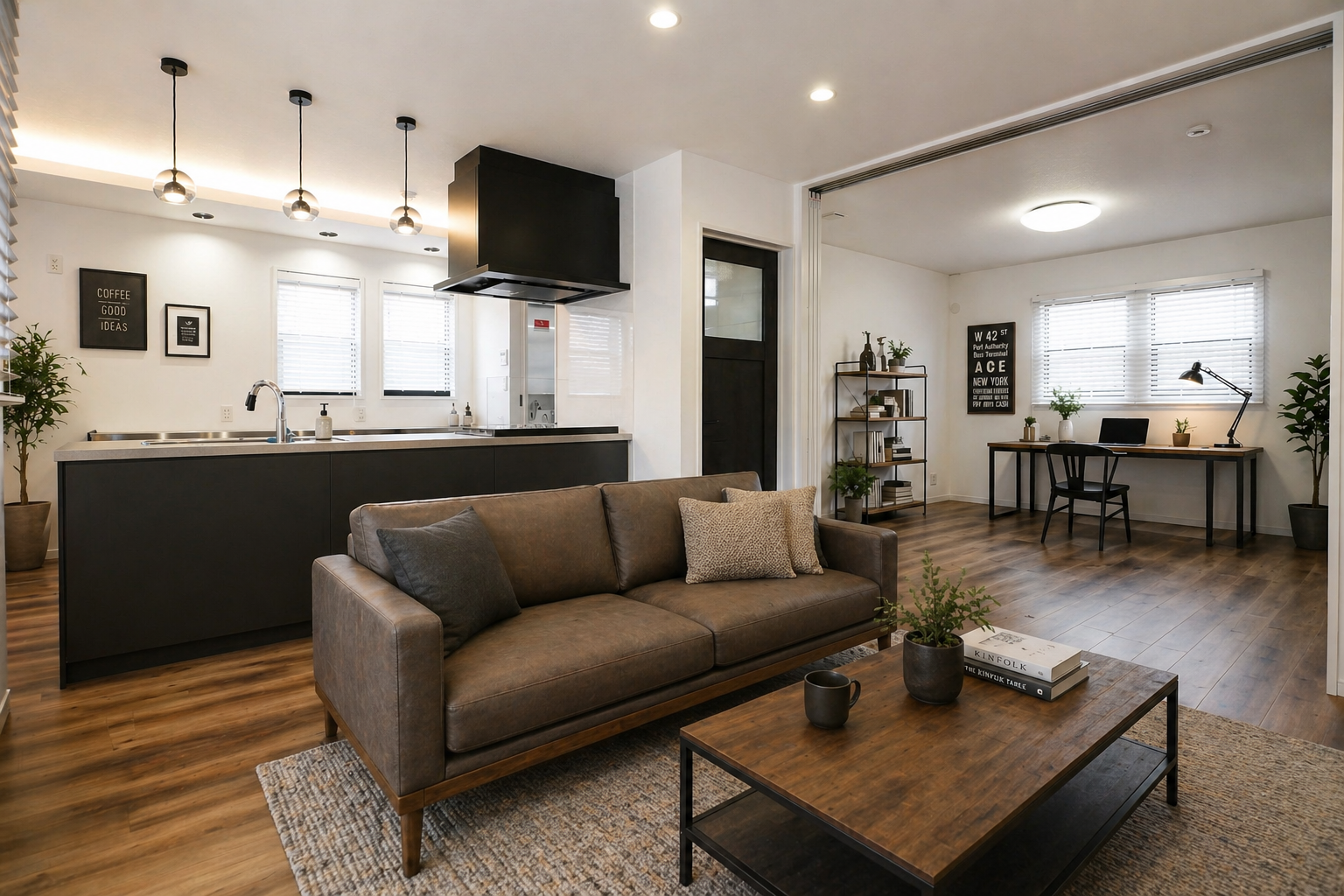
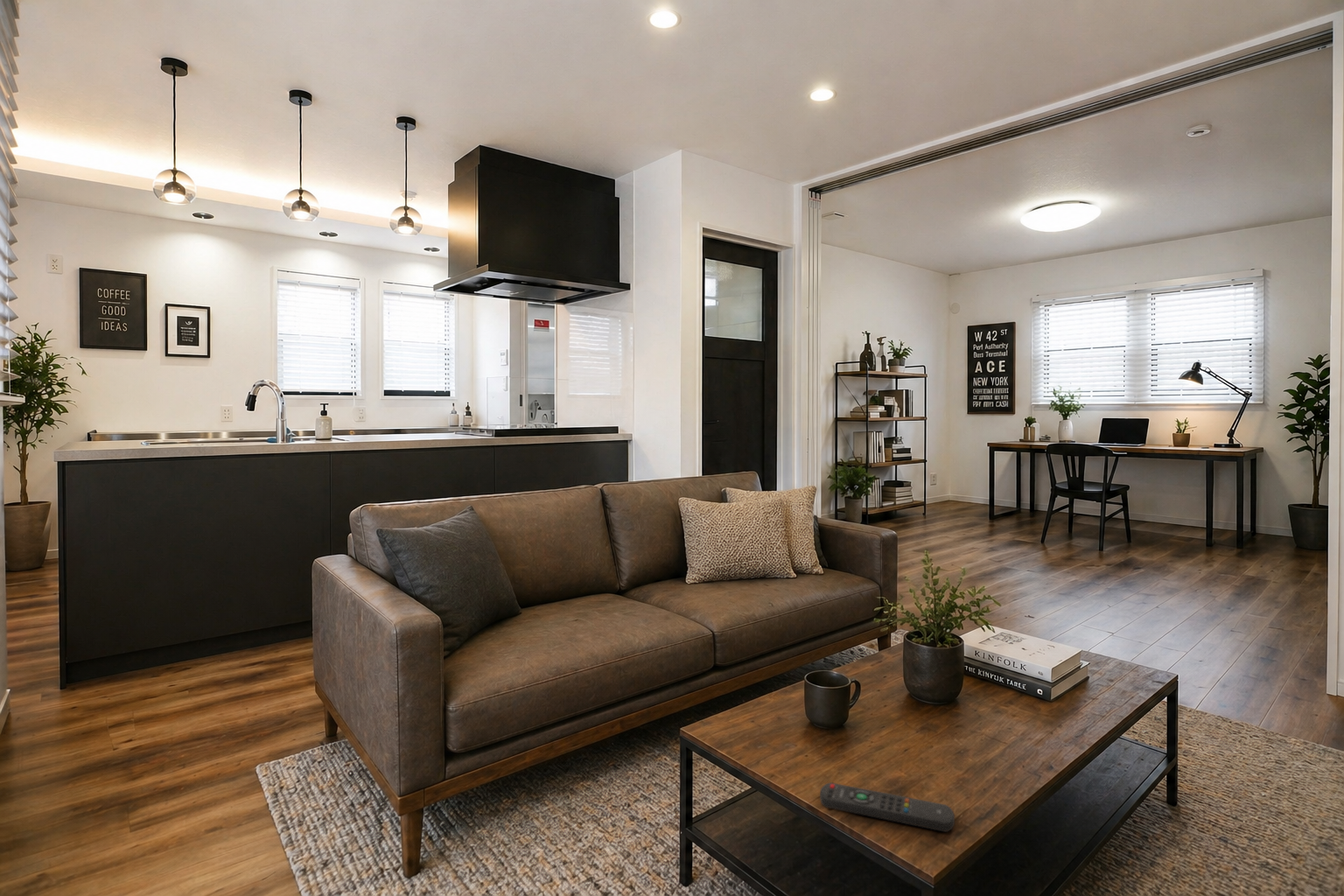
+ remote control (885, 805)
